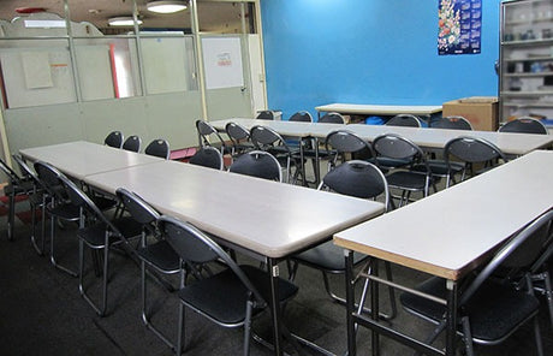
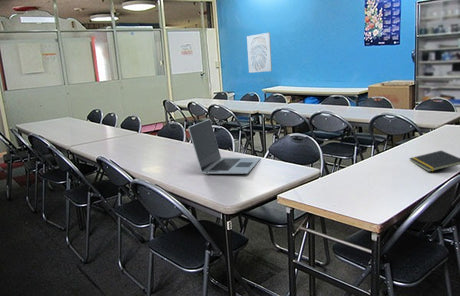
+ wall art (259, 53)
+ notepad (435, 160)
+ laptop (217, 145)
